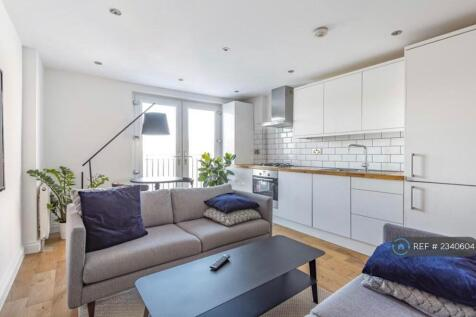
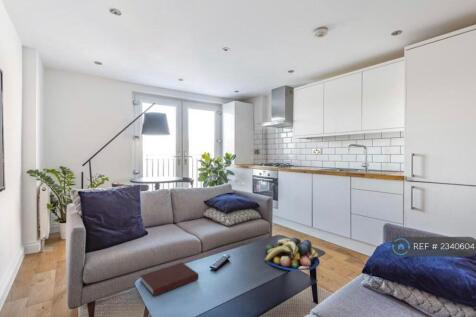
+ fruit bowl (291, 249)
+ notebook (169, 277)
